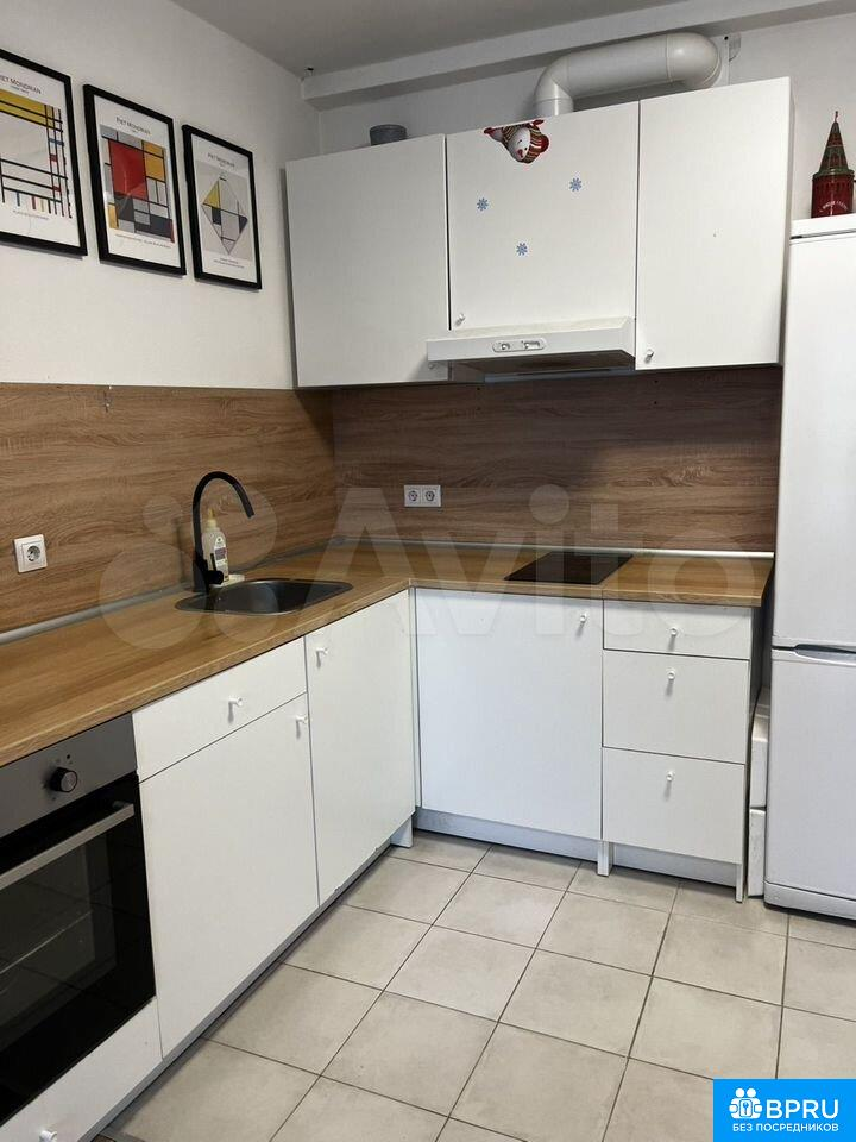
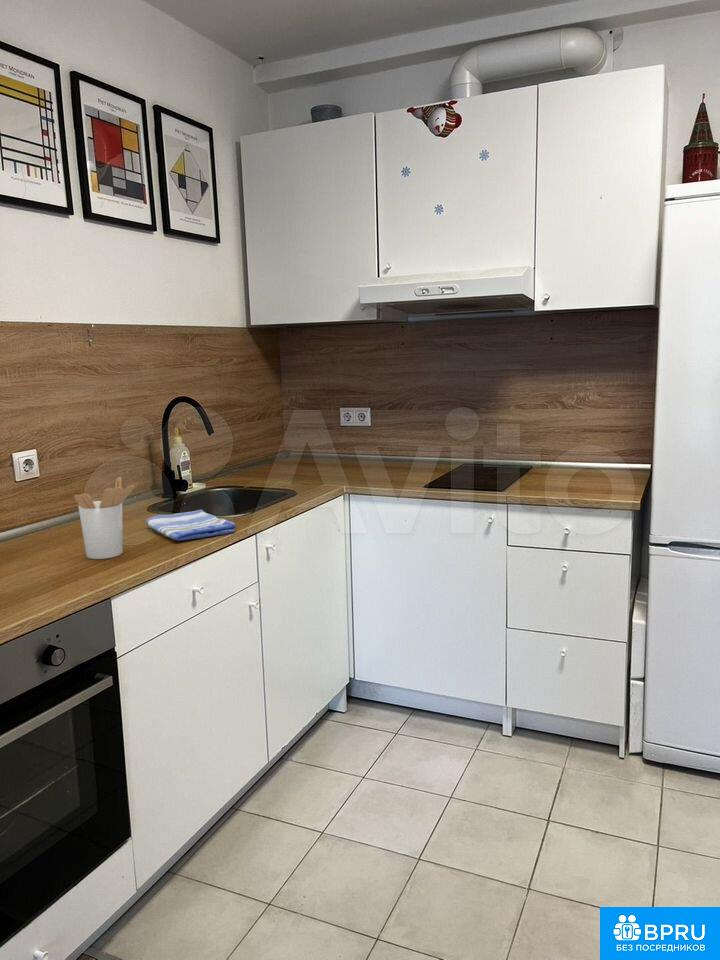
+ dish towel (190, 524)
+ utensil holder (108, 518)
